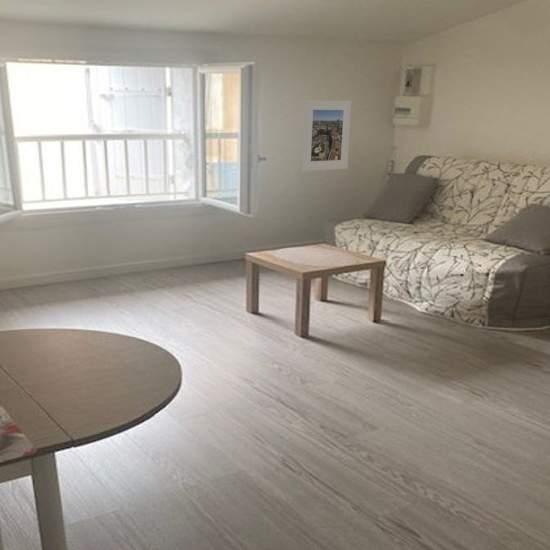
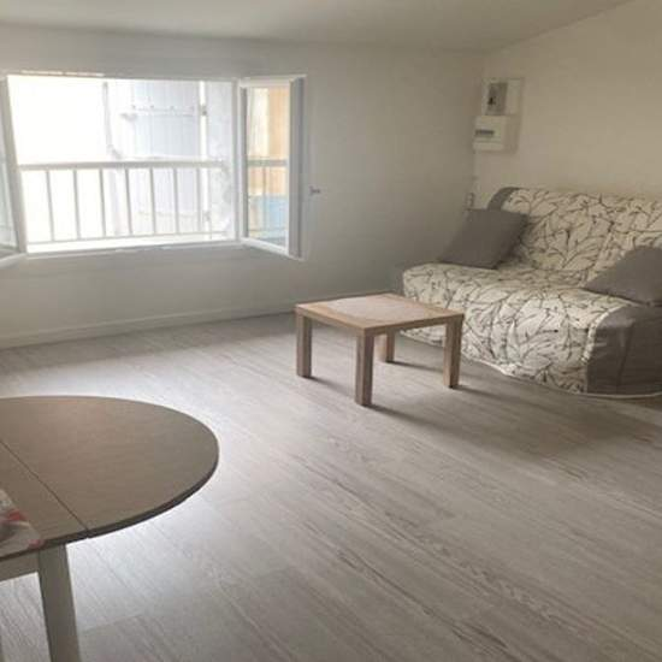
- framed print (326, 135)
